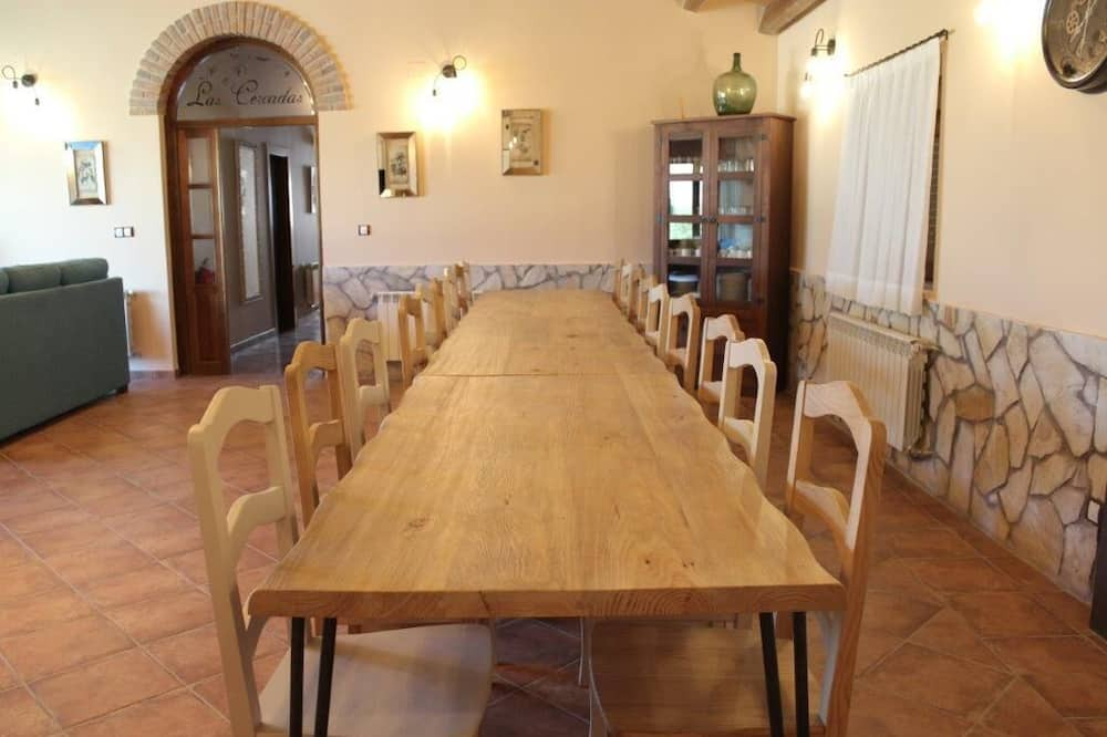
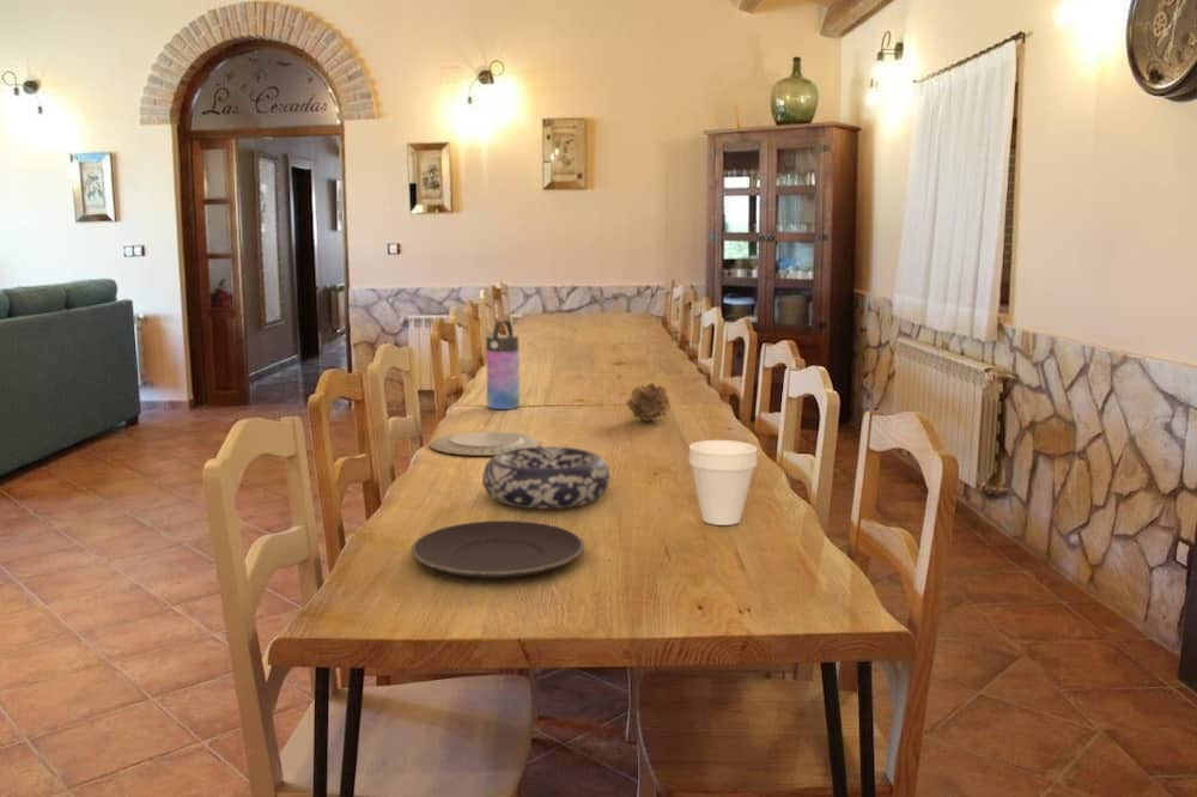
+ chinaware (485, 440)
+ water bottle (503, 363)
+ decorative bowl (546, 476)
+ cup (722, 483)
+ plate (498, 550)
+ flower (648, 402)
